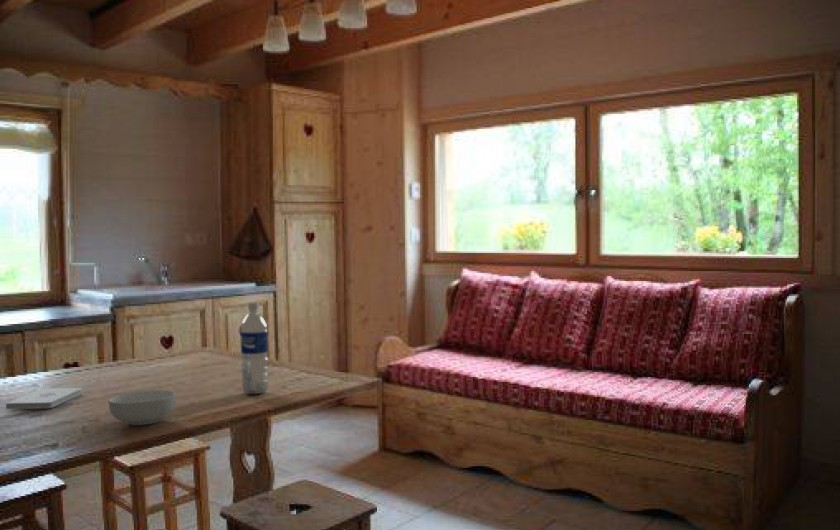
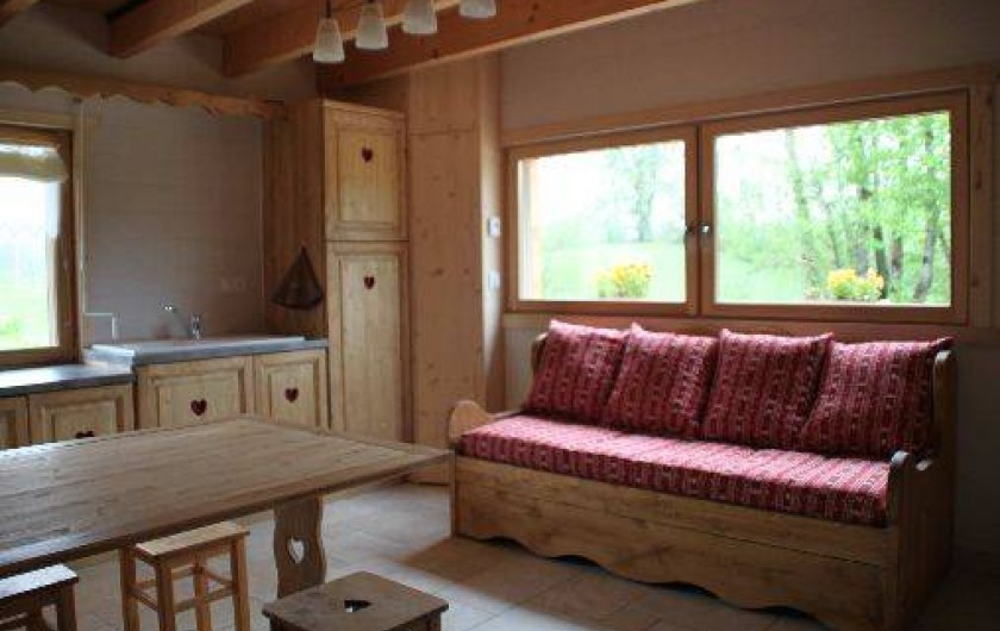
- water bottle (254, 347)
- notepad (46, 398)
- cereal bowl (143, 408)
